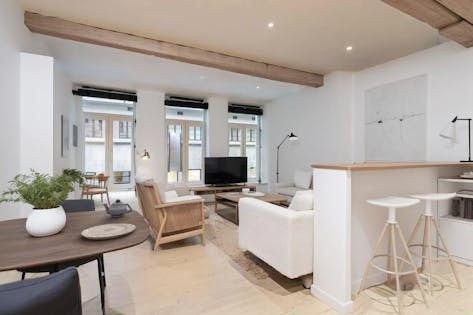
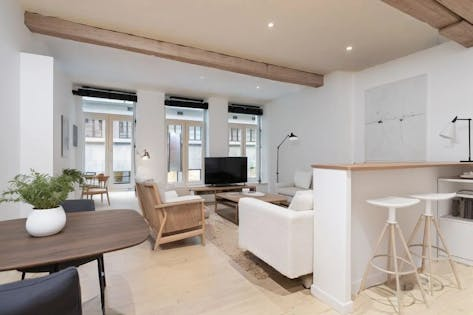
- teapot (117, 207)
- plate (109, 231)
